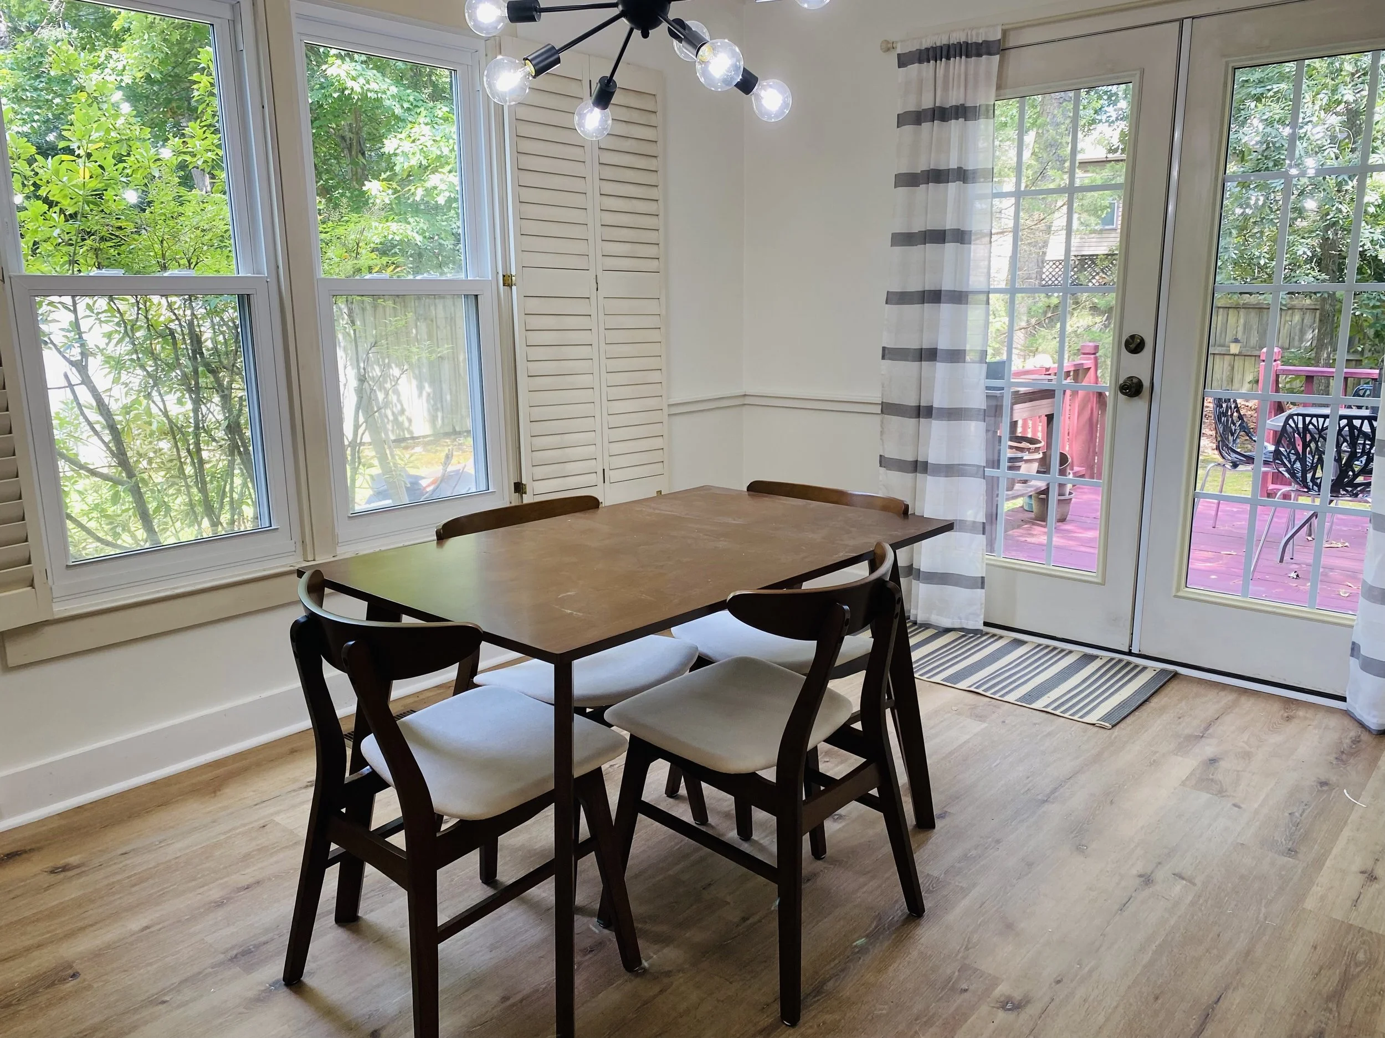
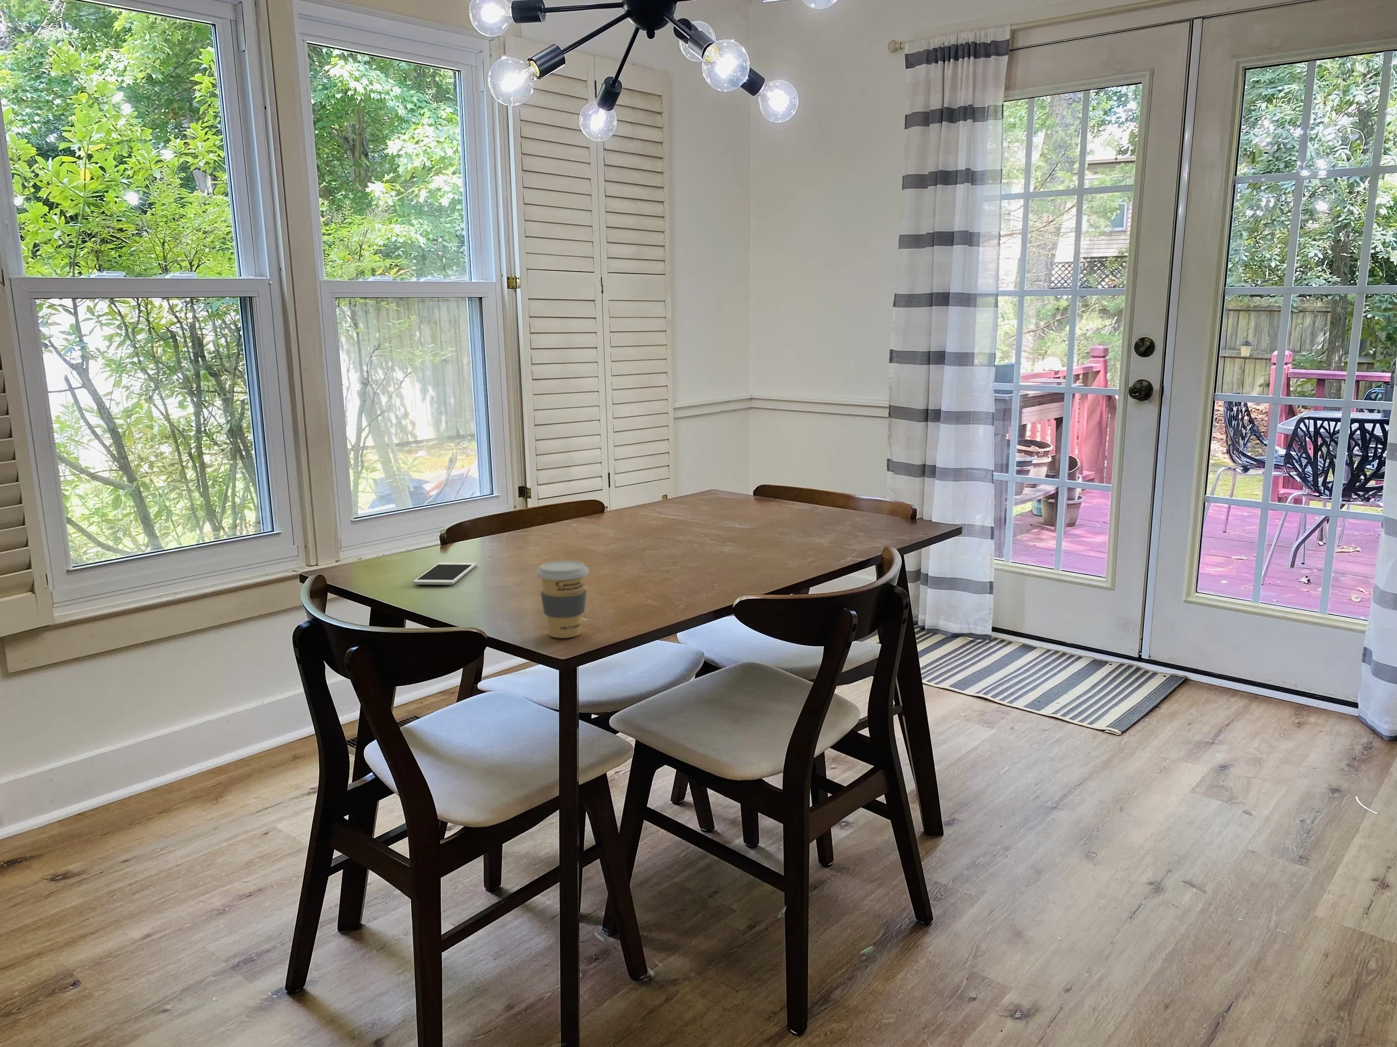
+ cell phone (446, 573)
+ coffee cup (563, 599)
